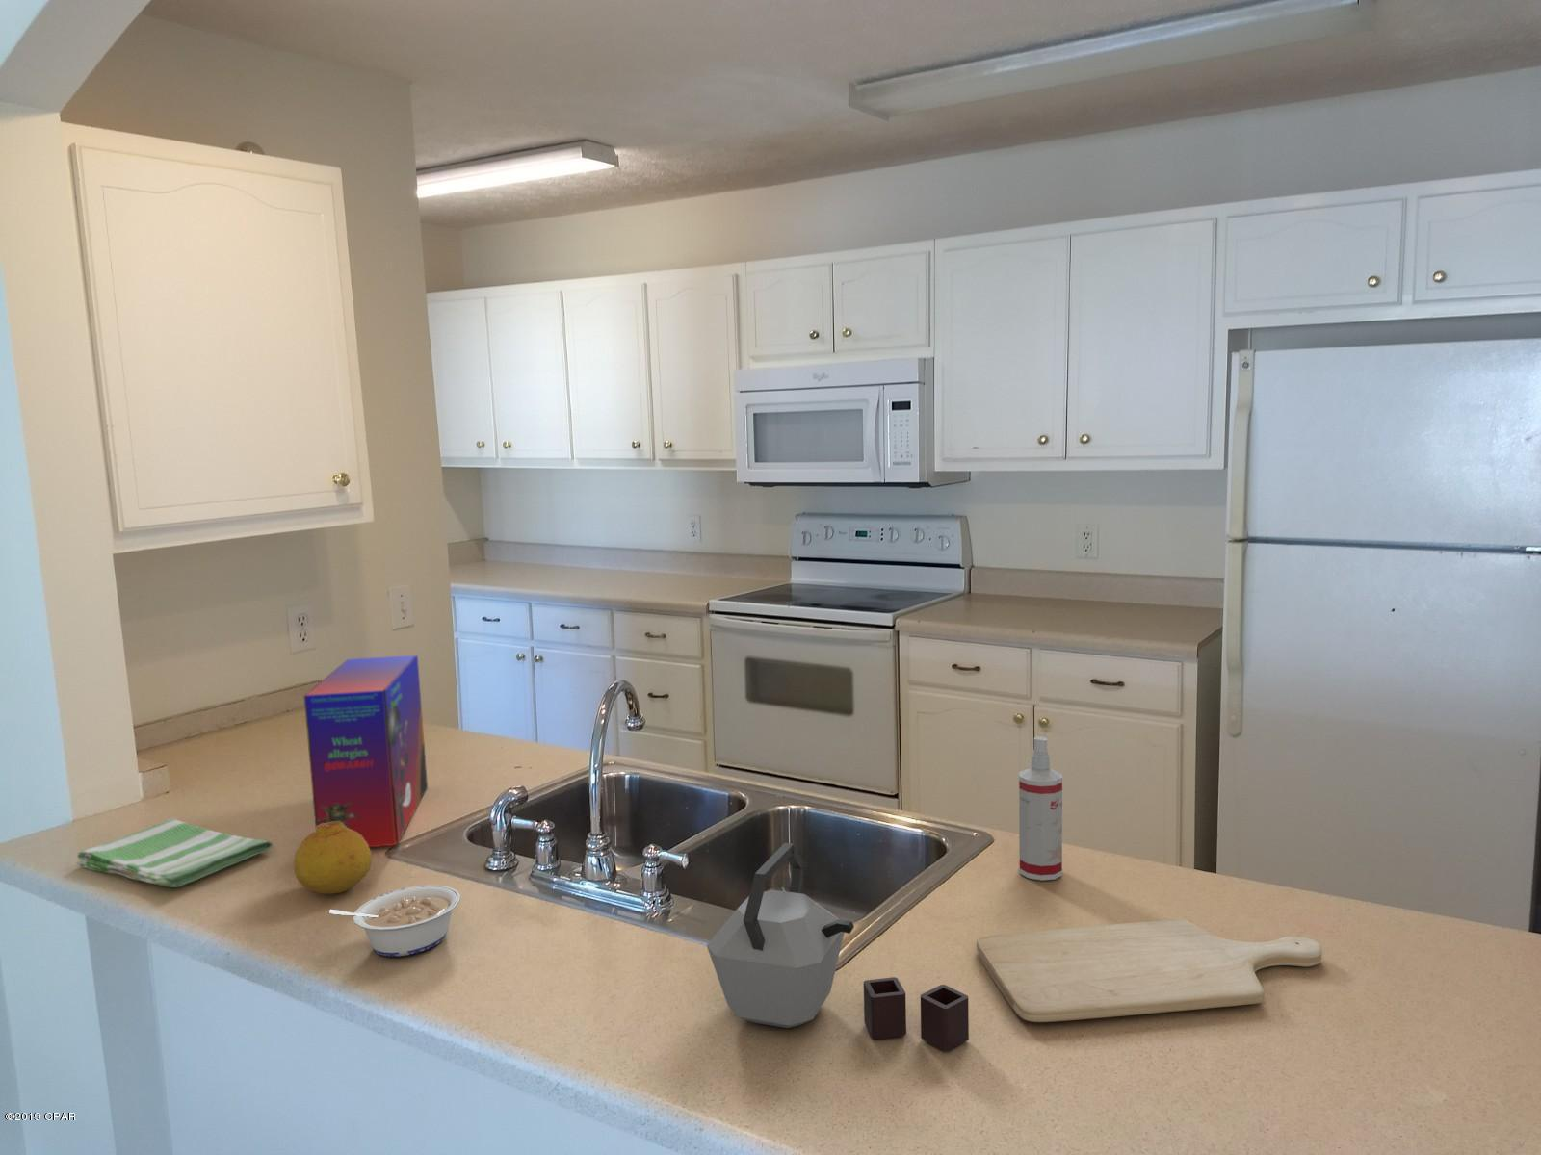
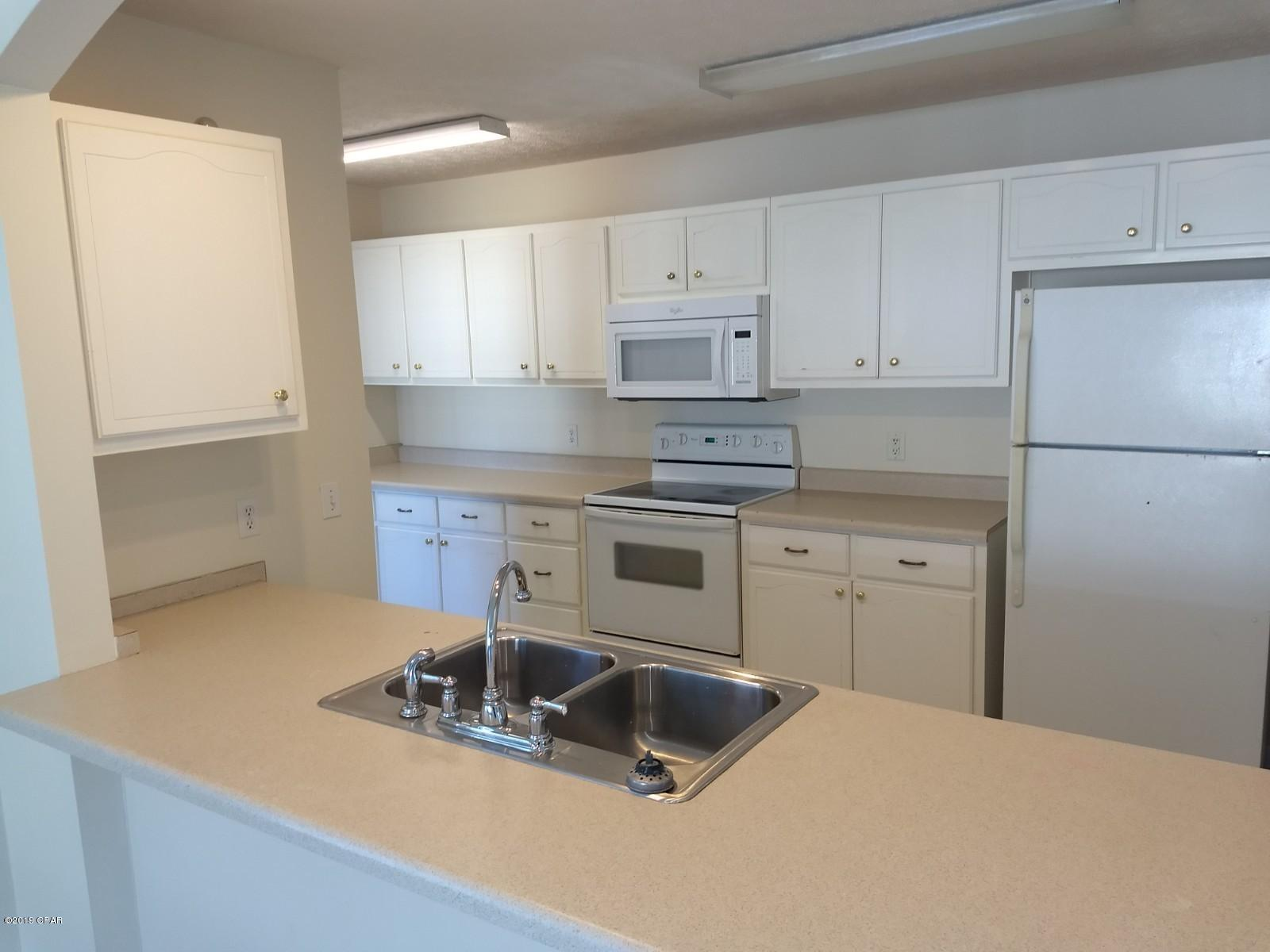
- spray bottle (1040, 804)
- cereal box (371, 746)
- dish towel (174, 850)
- kettle (840, 944)
- chopping board (1159, 962)
- fruit (332, 857)
- legume (404, 921)
